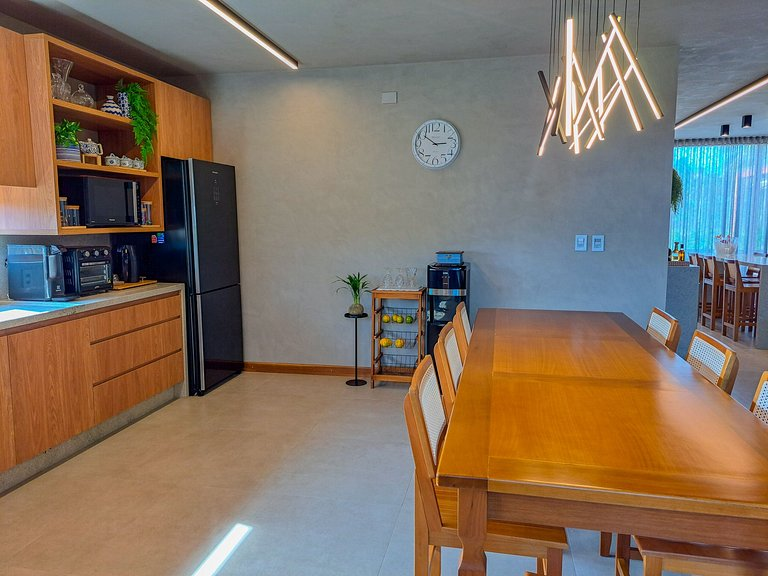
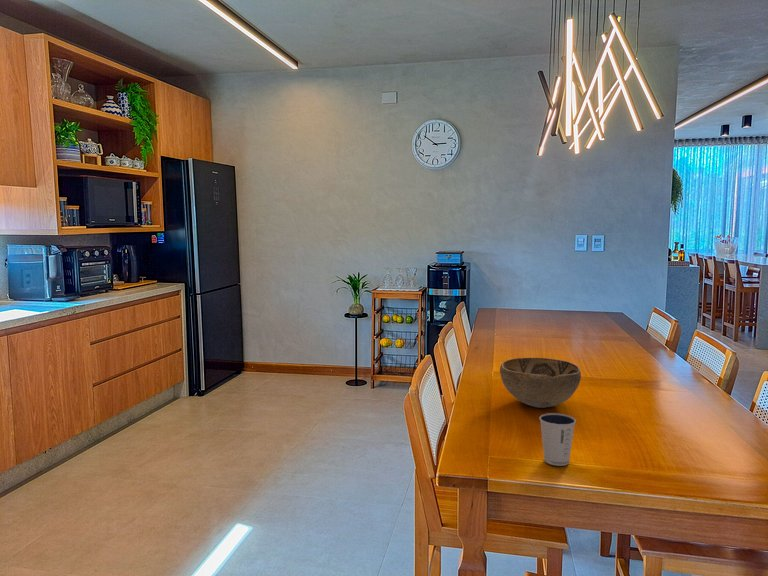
+ decorative bowl (538, 384)
+ dixie cup (557, 440)
